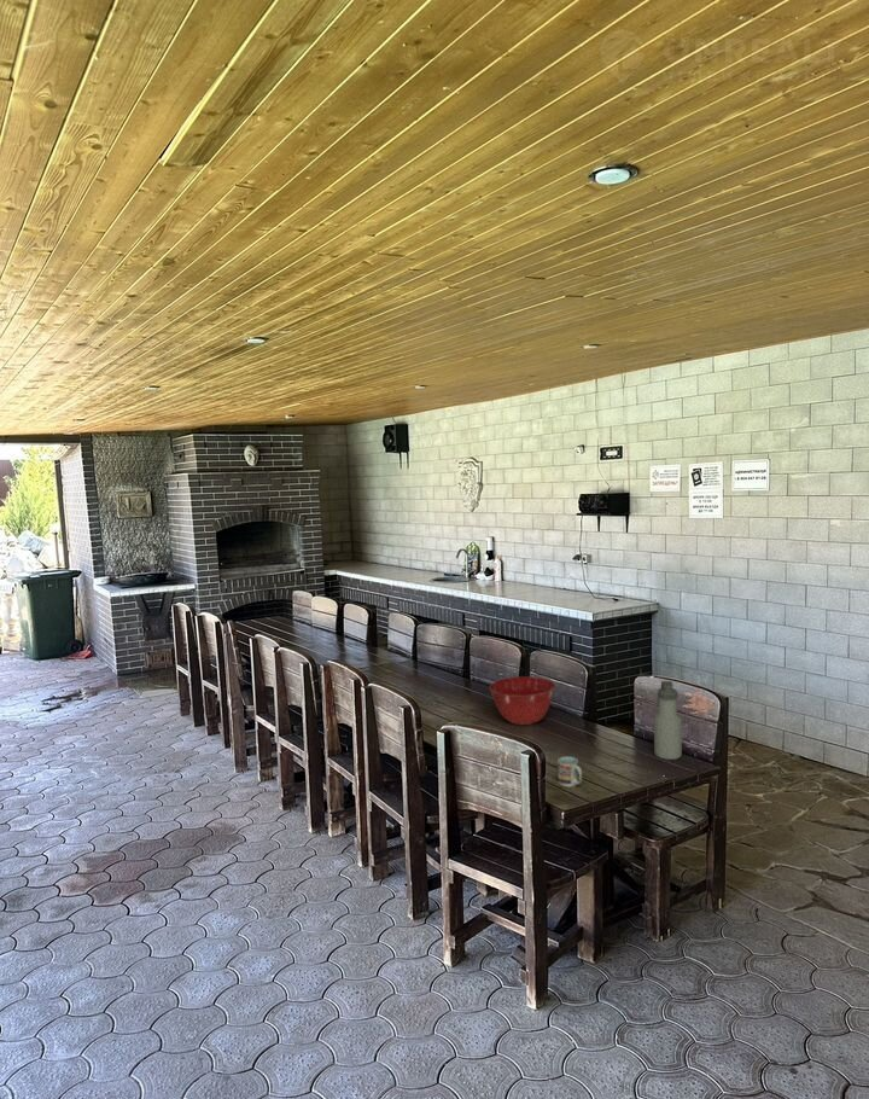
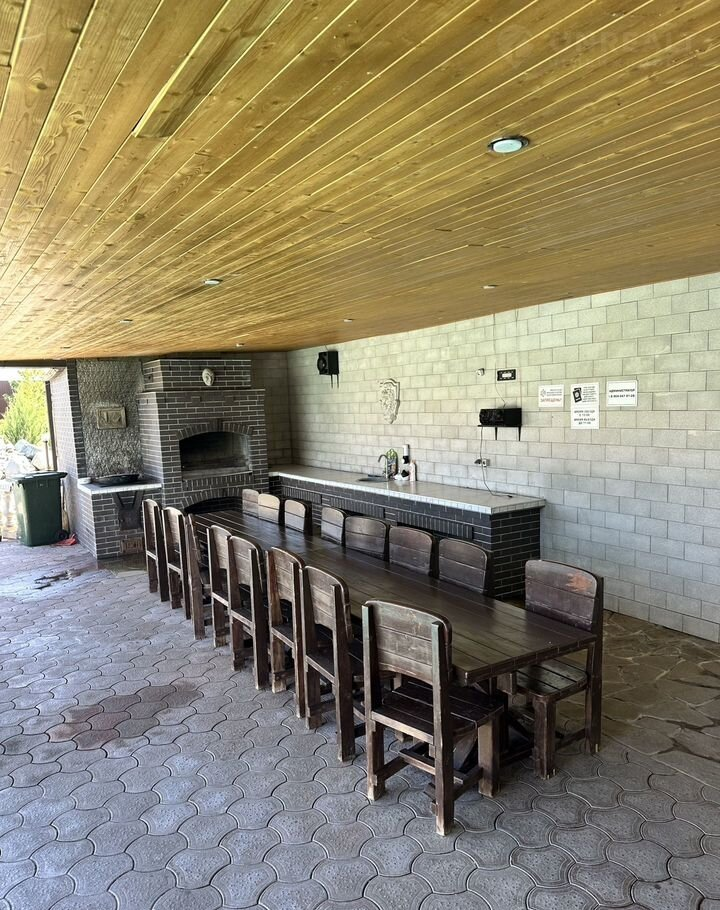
- mixing bowl (523, 702)
- water bottle (667, 719)
- cup (571, 772)
